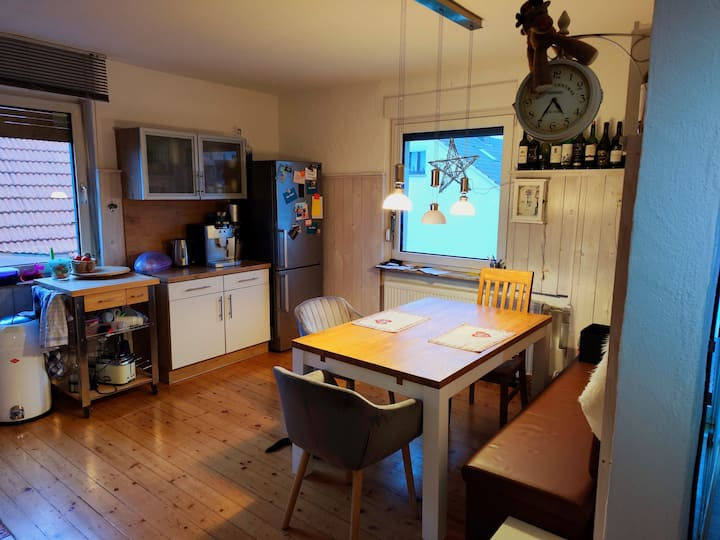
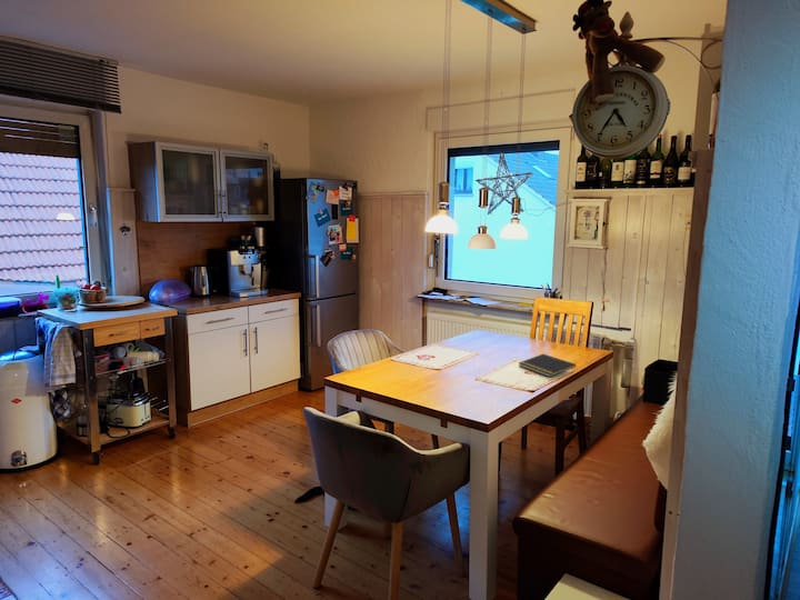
+ notepad (546, 364)
